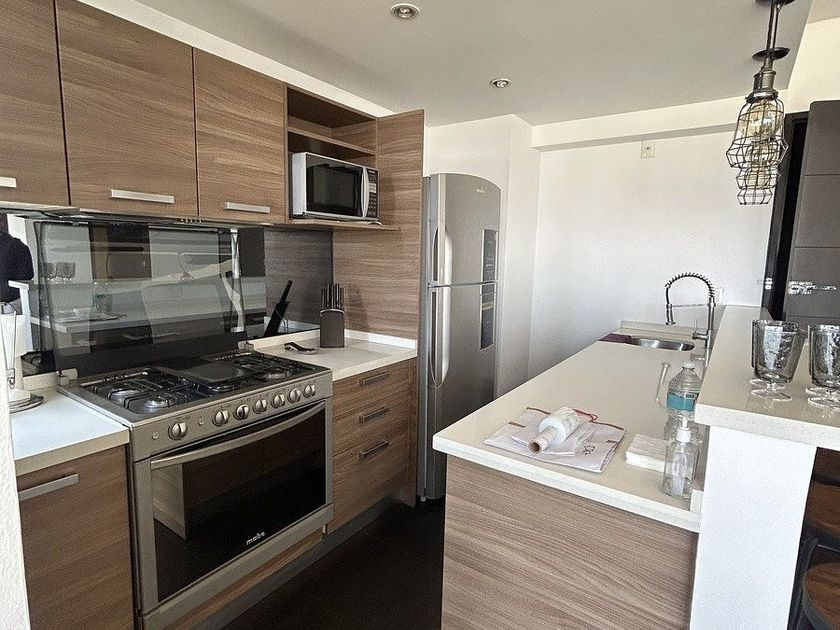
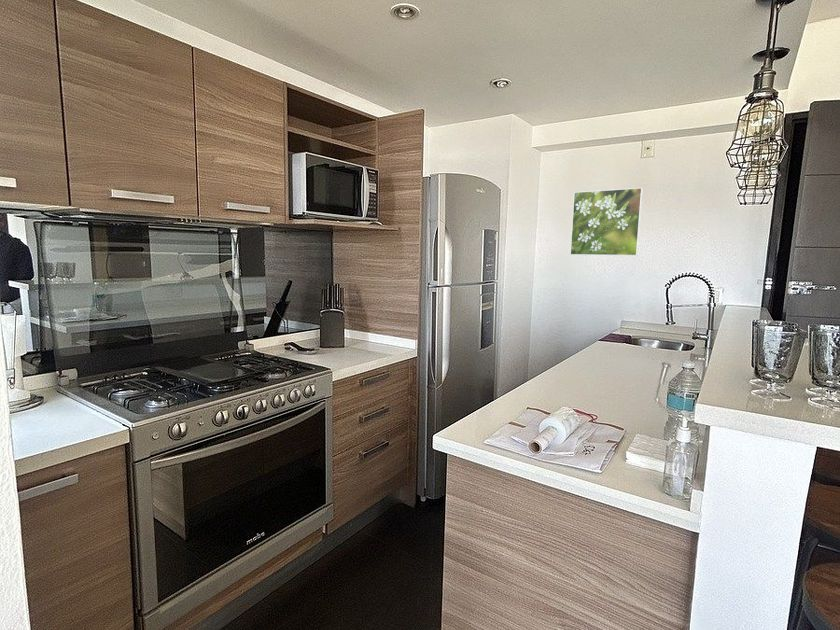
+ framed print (604, 223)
